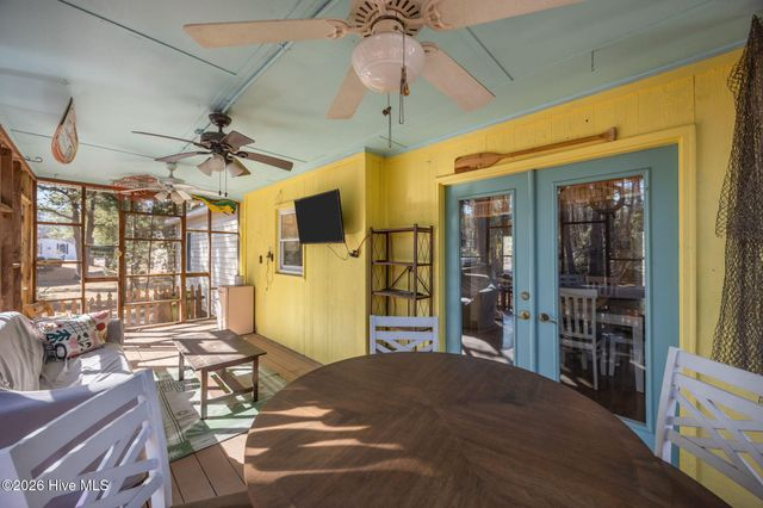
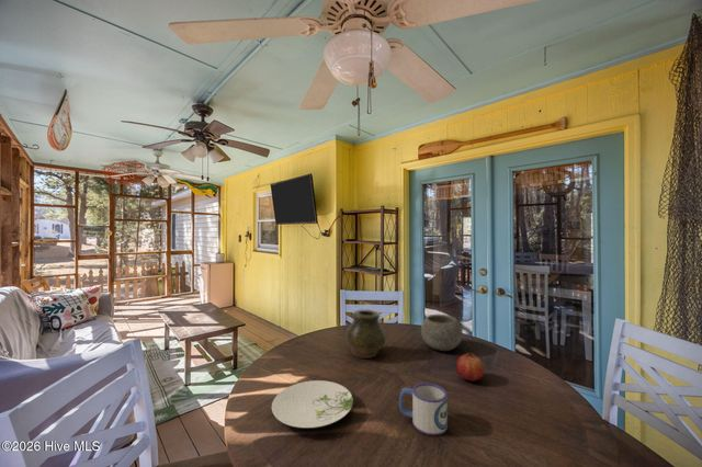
+ vase (365, 332)
+ plate (313, 406)
+ fruit (469, 366)
+ mug (422, 406)
+ bowl (441, 332)
